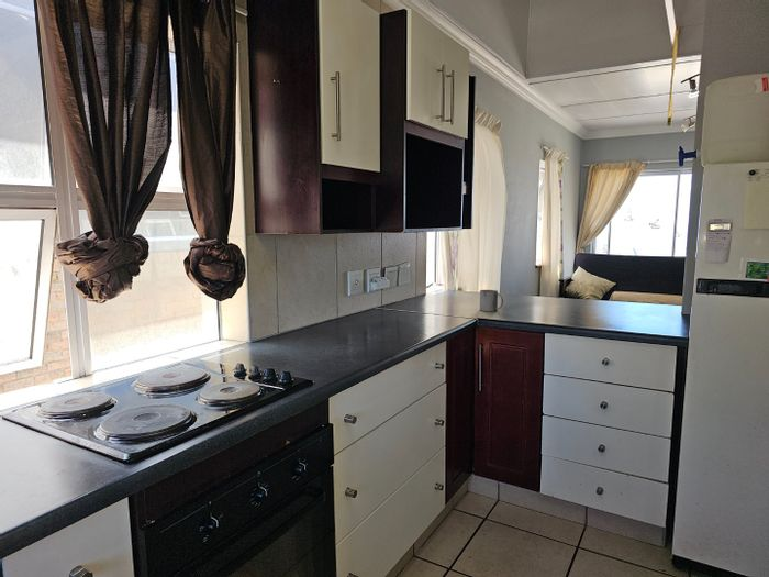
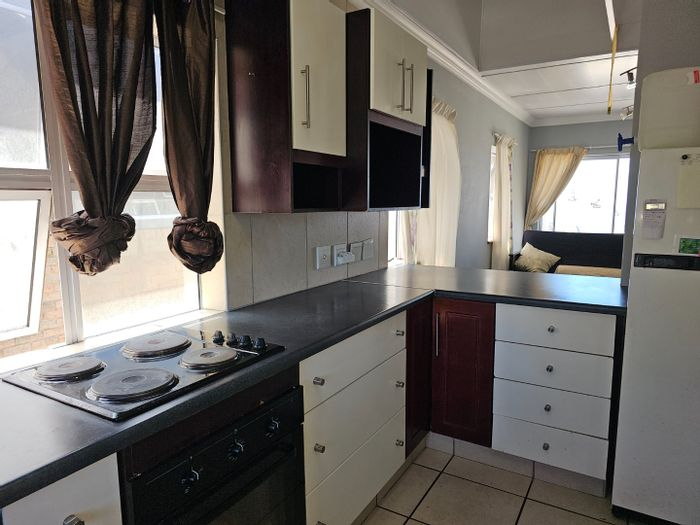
- mug (491, 300)
